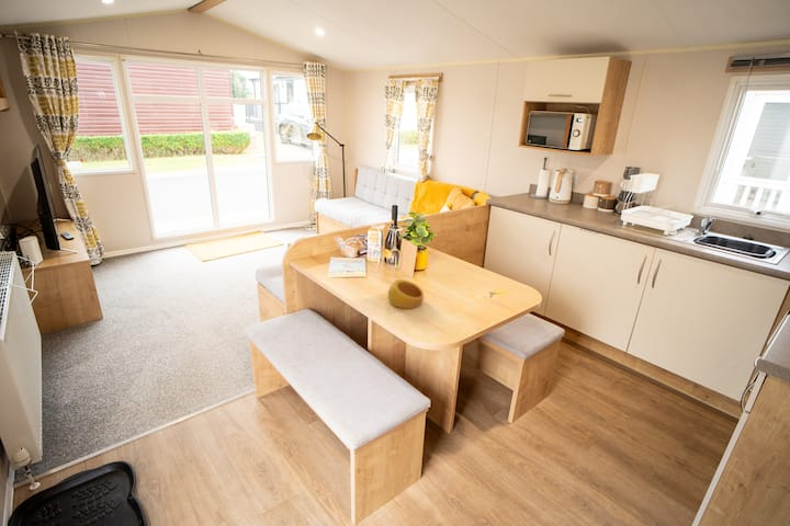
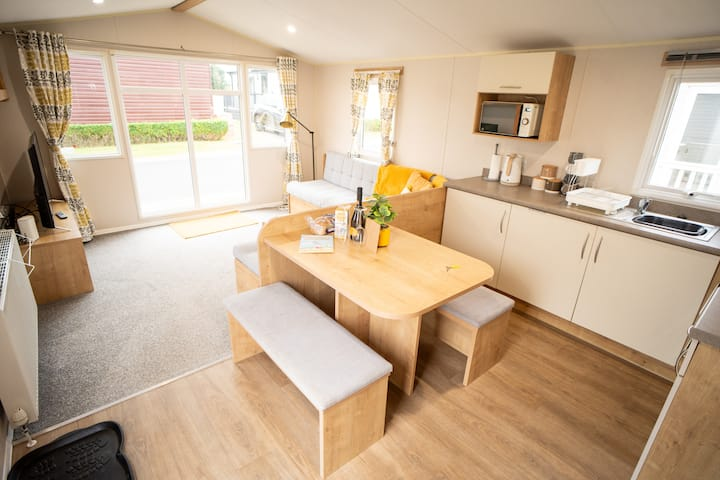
- ring (405, 291)
